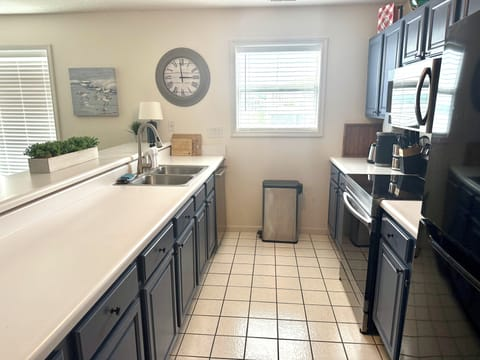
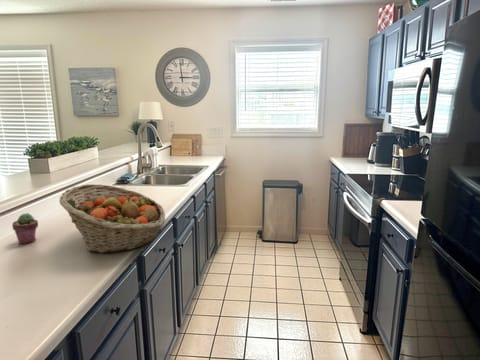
+ fruit basket (116, 213)
+ potted succulent (25, 227)
